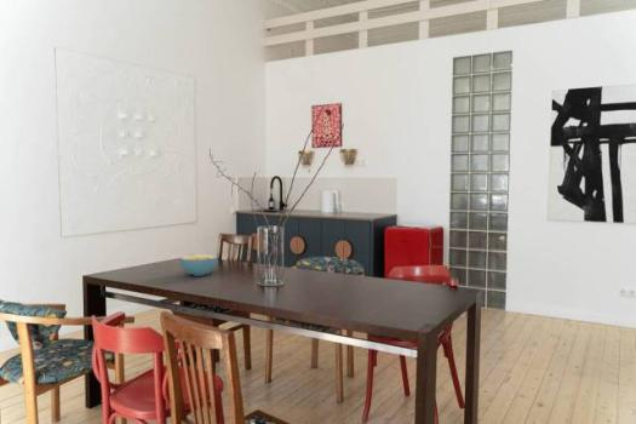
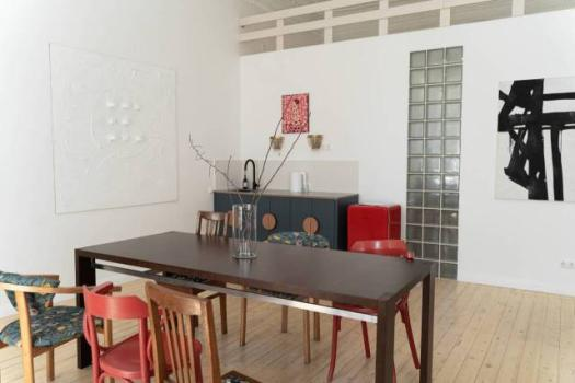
- cereal bowl (199, 265)
